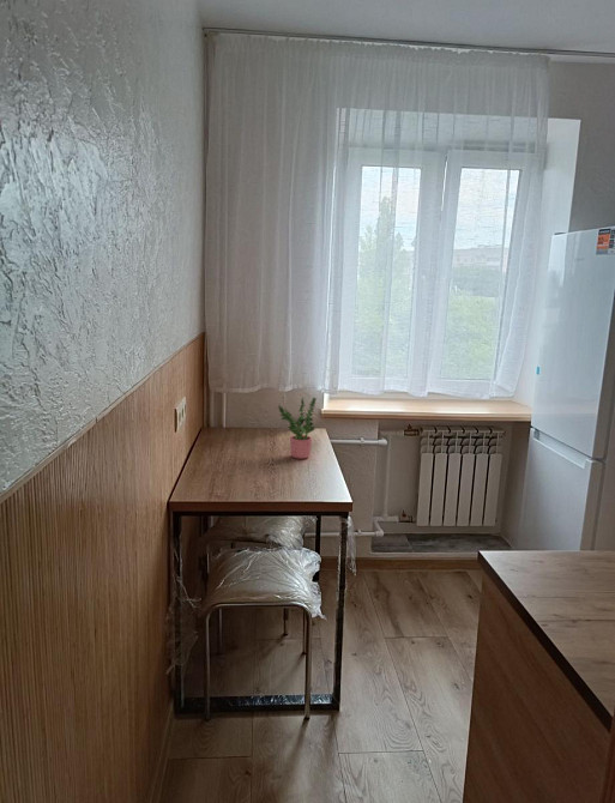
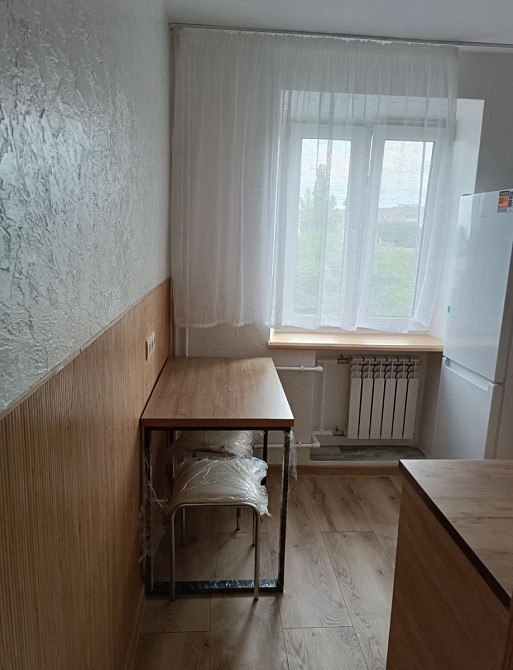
- potted plant (295, 428)
